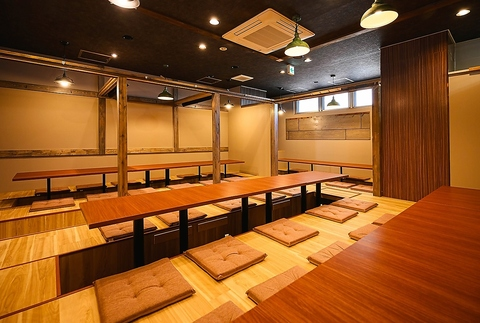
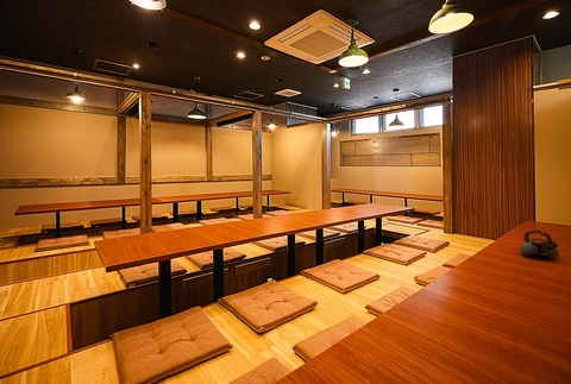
+ teapot (539, 243)
